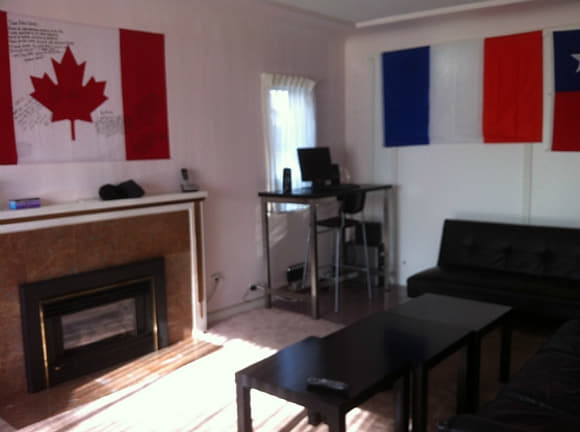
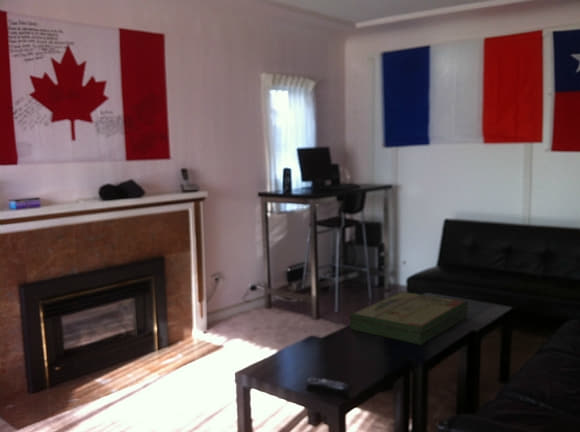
+ board game (410, 315)
